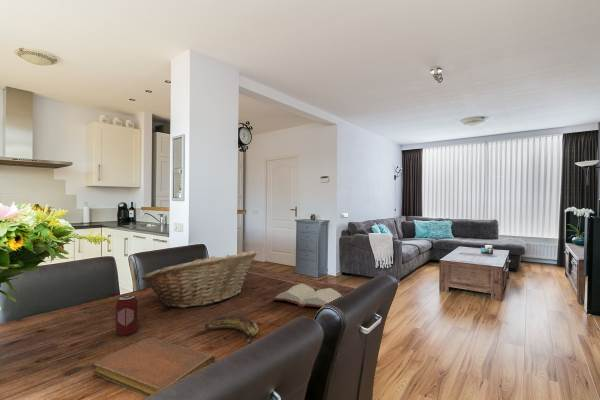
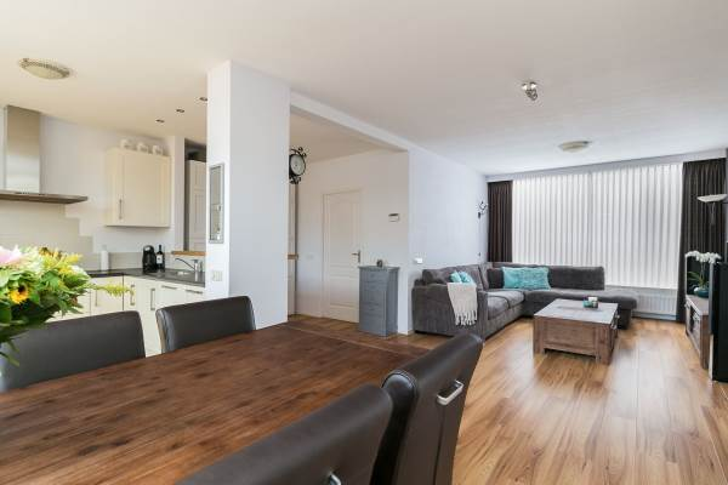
- banana (234, 326)
- beverage can (126, 313)
- fruit basket (204, 273)
- hardback book (309, 295)
- notebook (155, 363)
